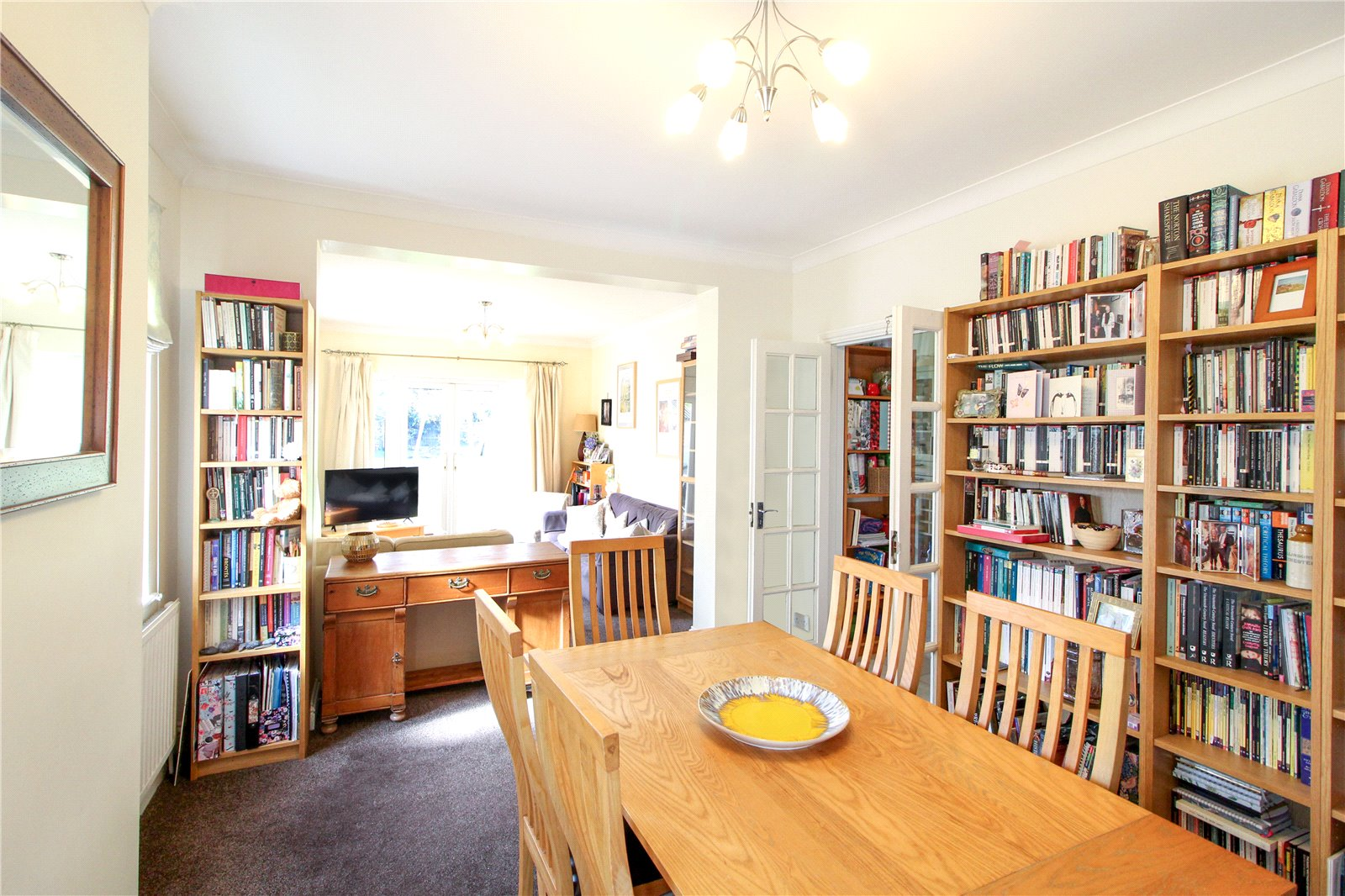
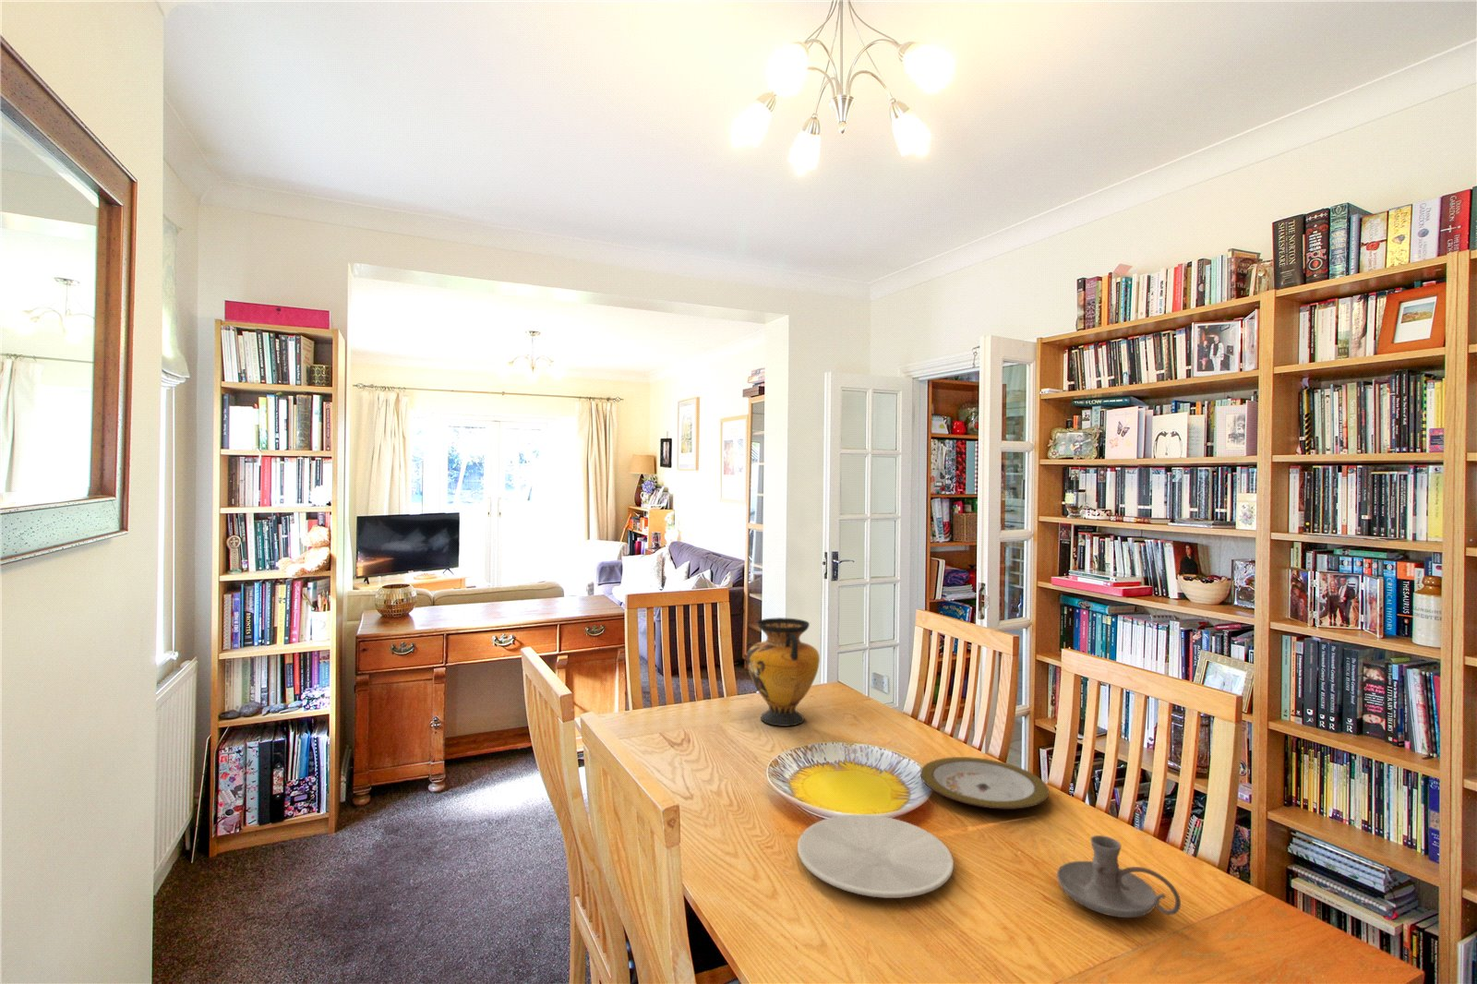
+ vase (783, 670)
+ candle holder (1116, 875)
+ plate (982, 784)
+ plate (873, 853)
